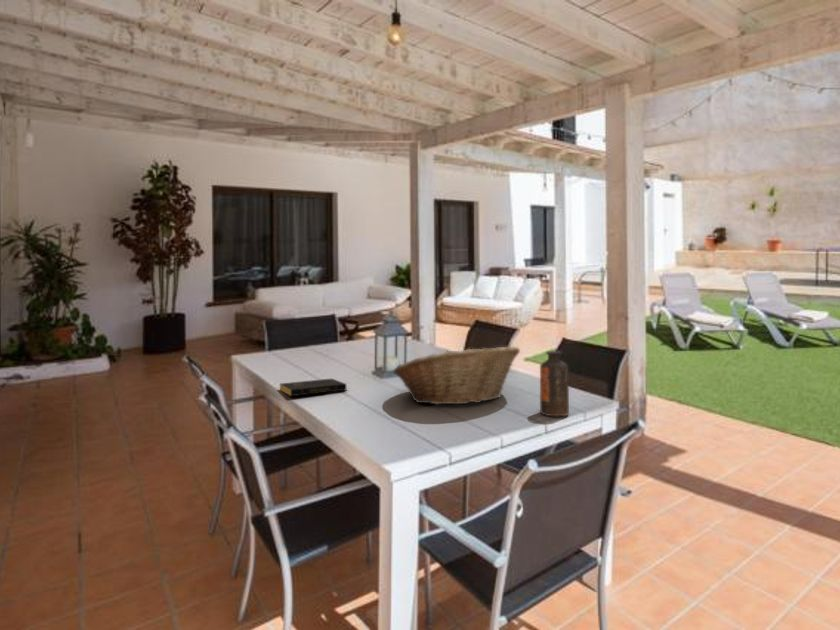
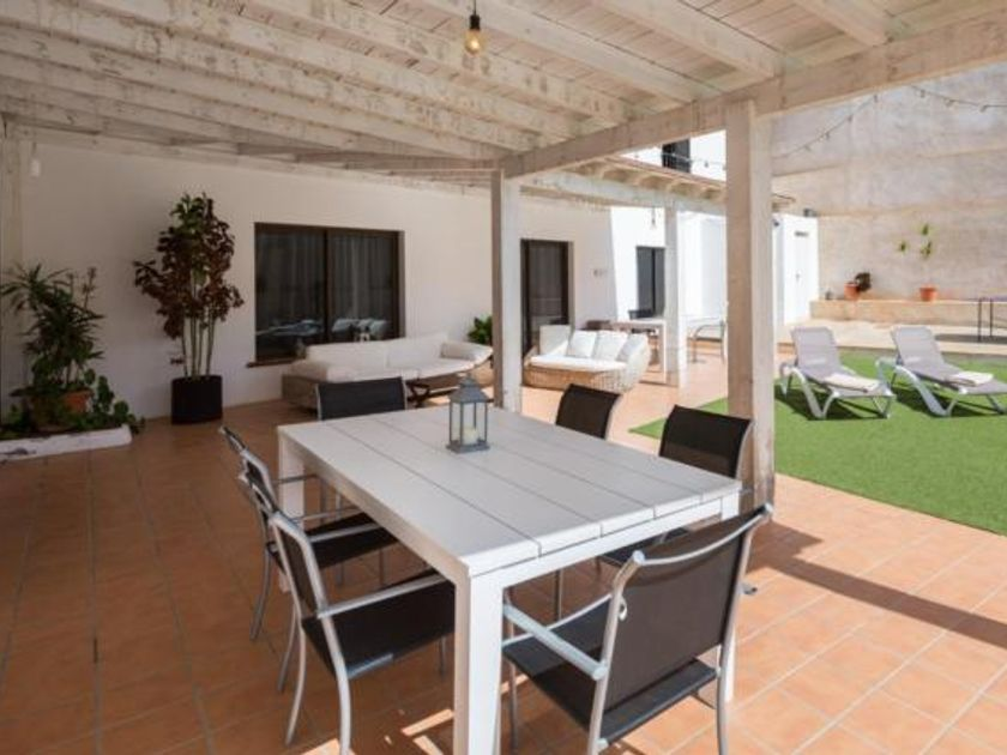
- book (314, 386)
- bottle (554, 382)
- fruit basket (458, 371)
